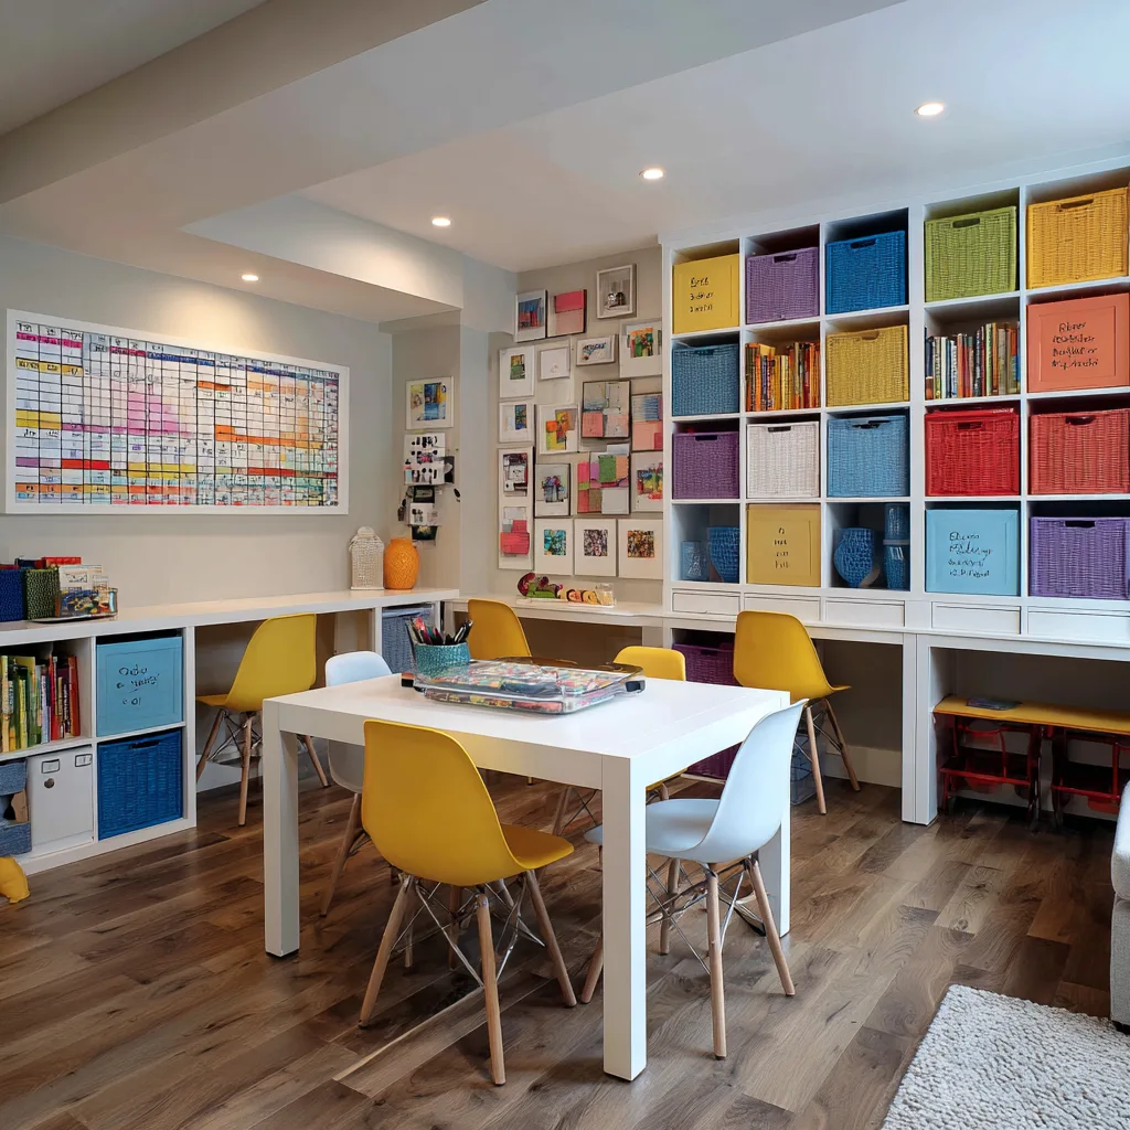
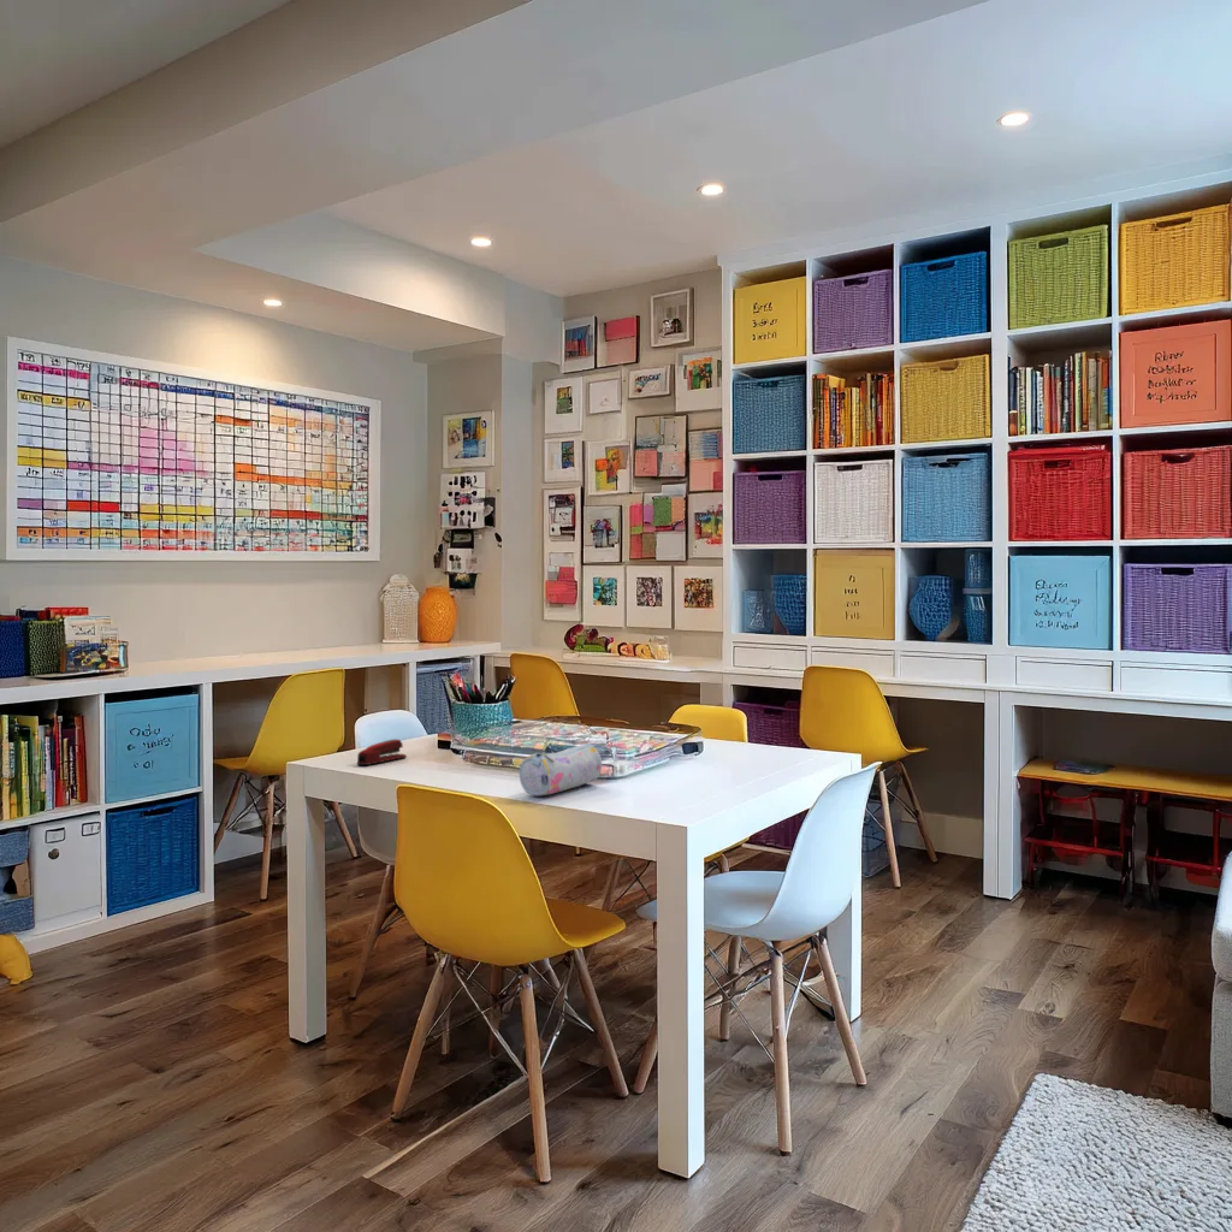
+ pencil case (561, 768)
+ stapler (381, 751)
